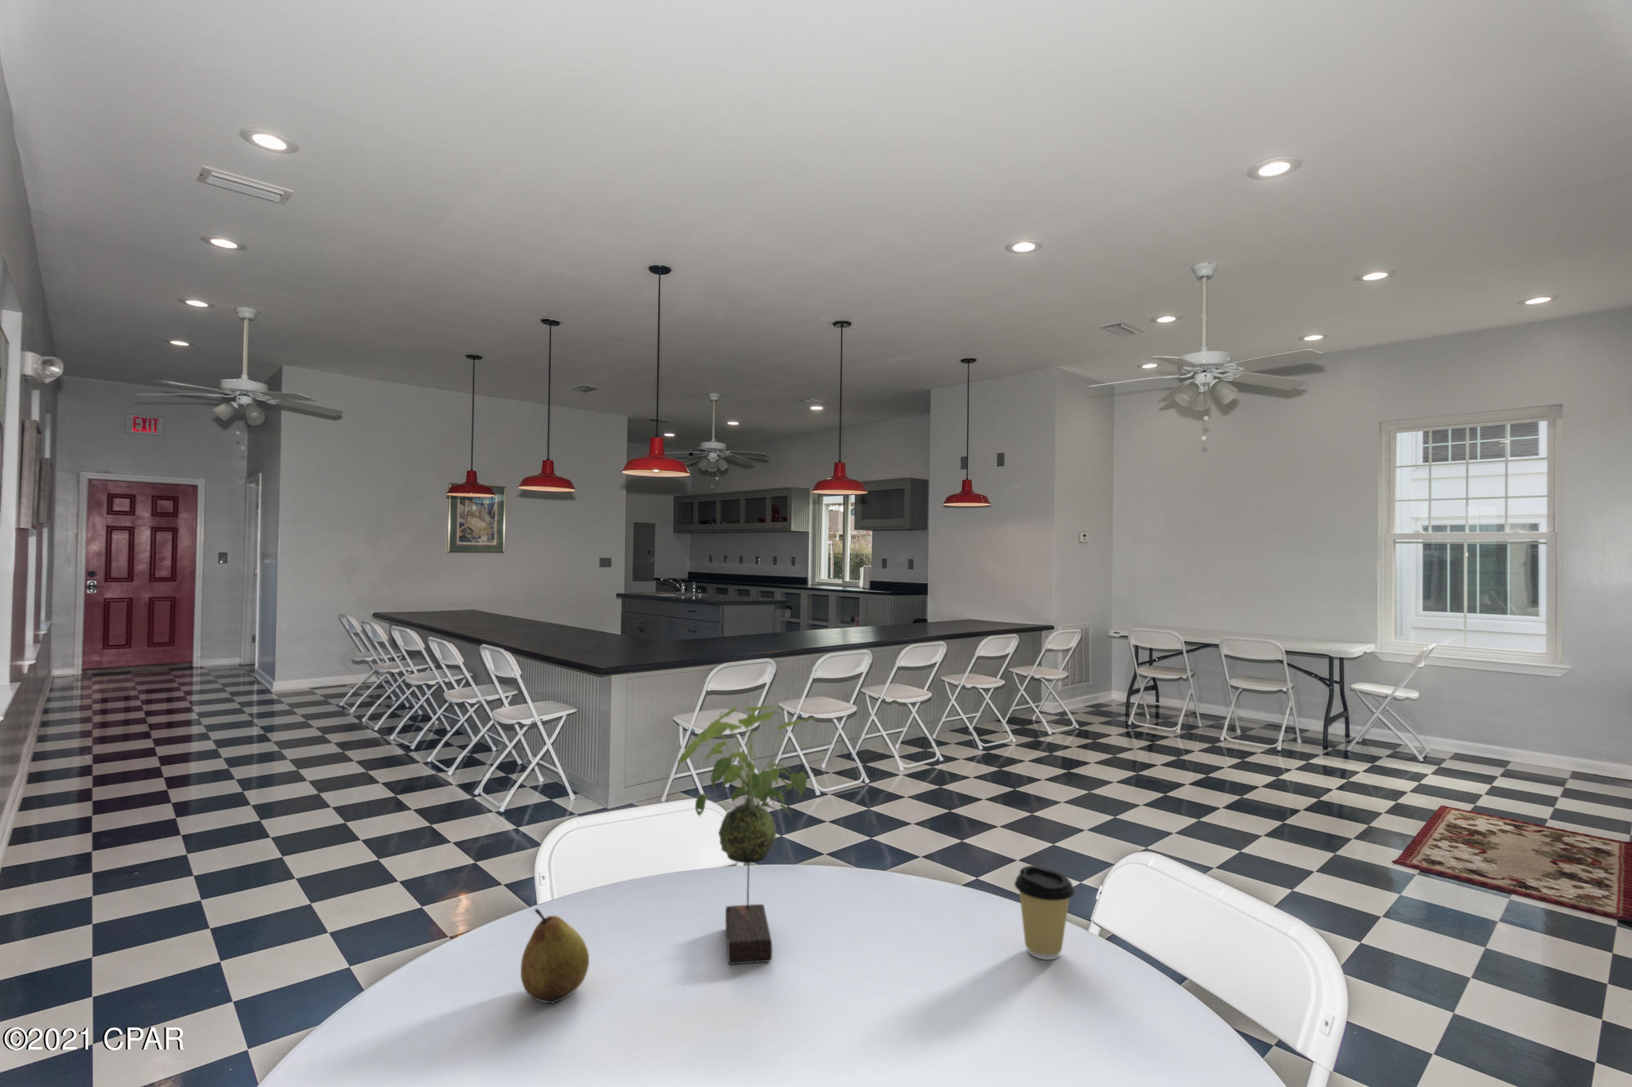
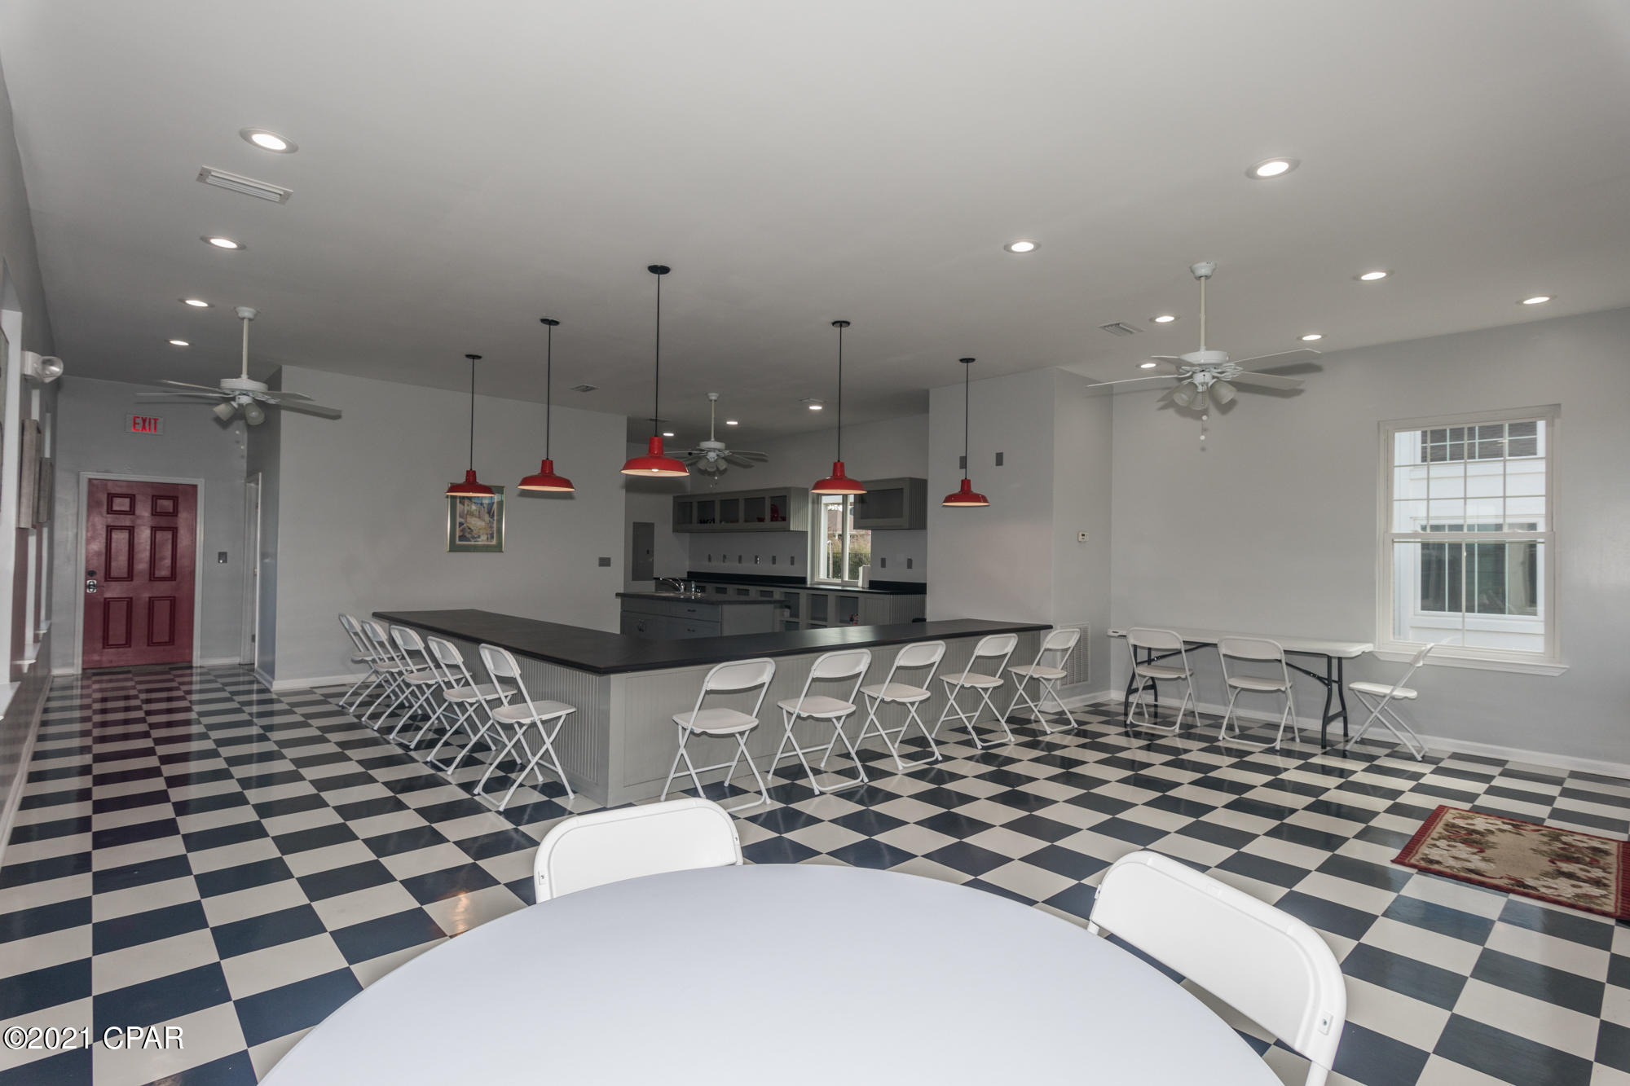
- fruit (555, 947)
- coffee cup (1044, 912)
- plant (749, 812)
